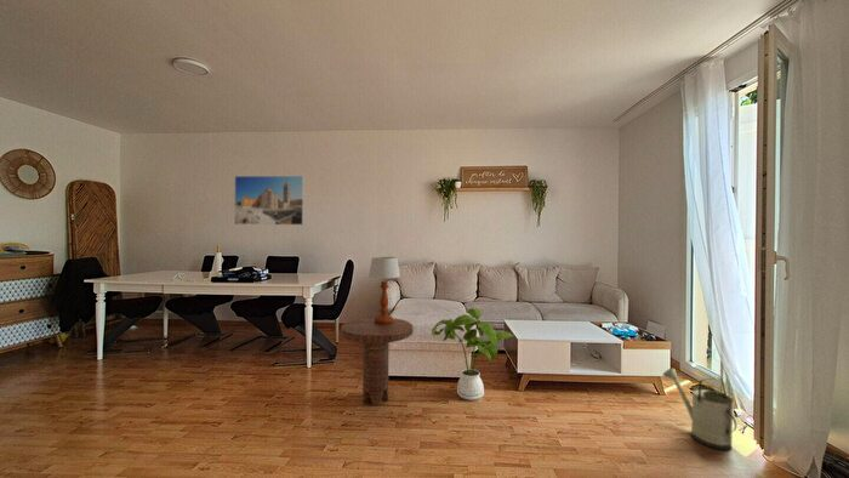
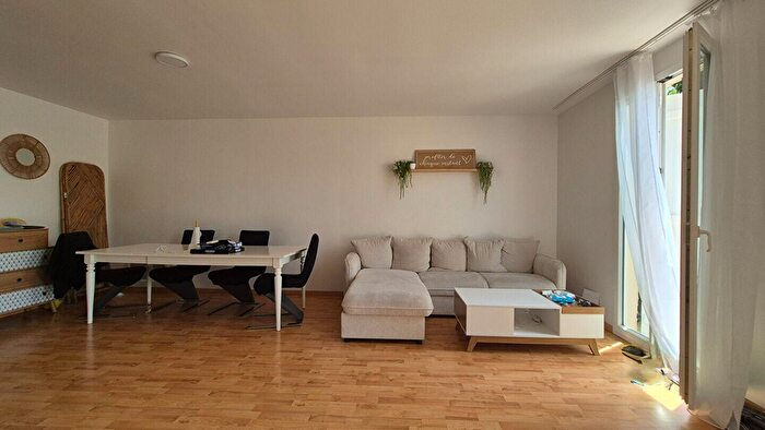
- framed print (268, 200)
- house plant (475, 354)
- table lamp (383, 289)
- watering can (697, 402)
- side table (376, 362)
